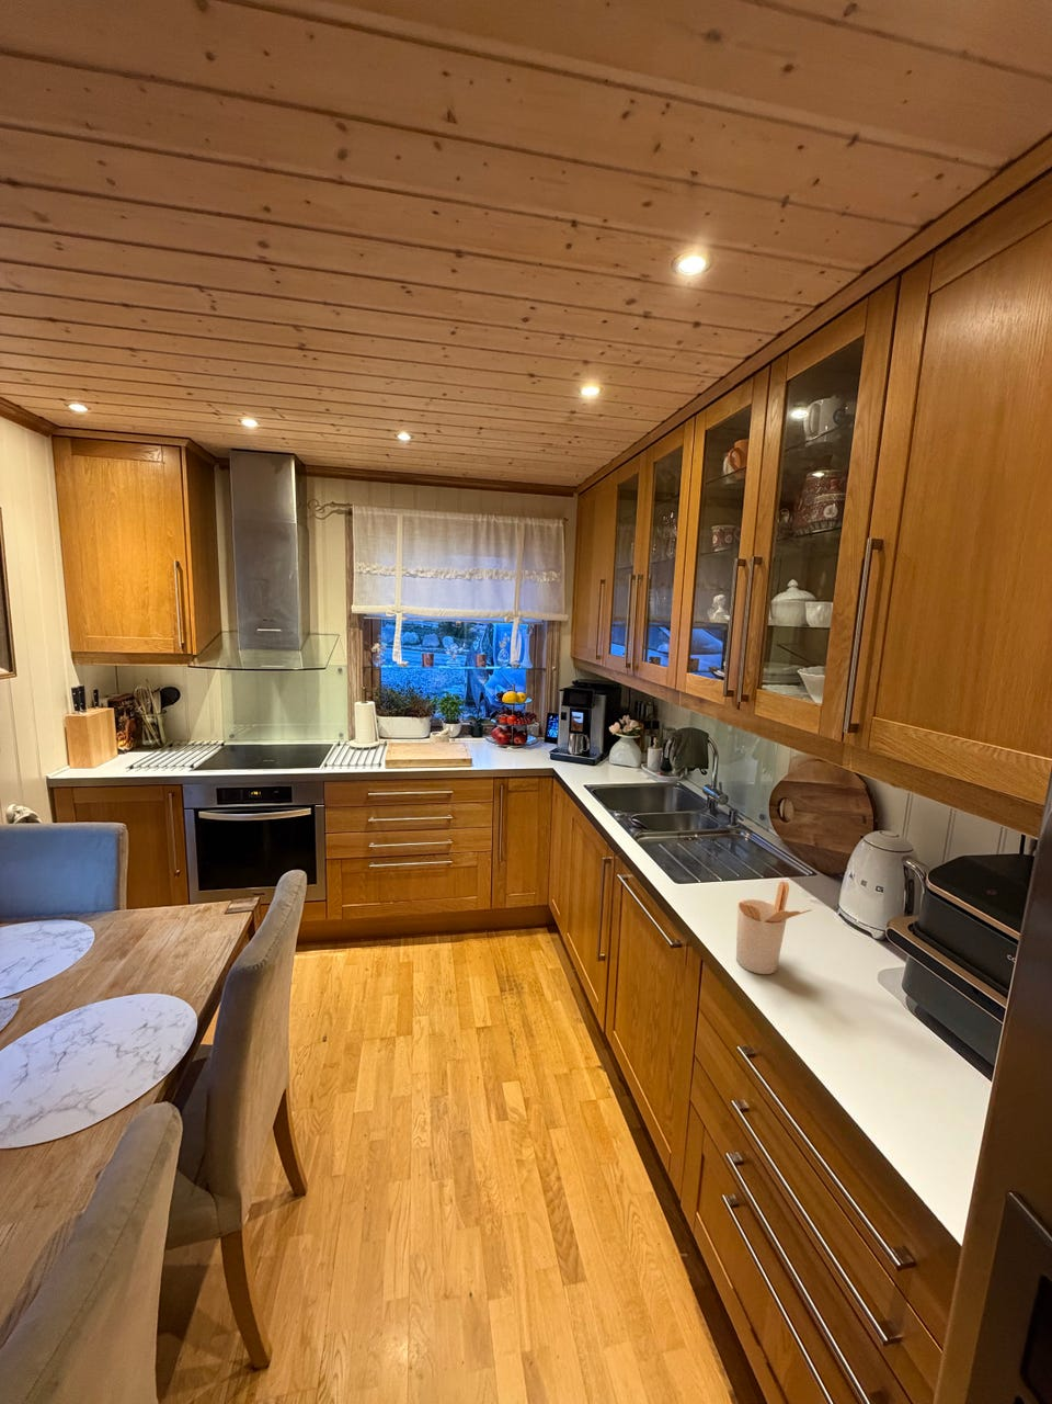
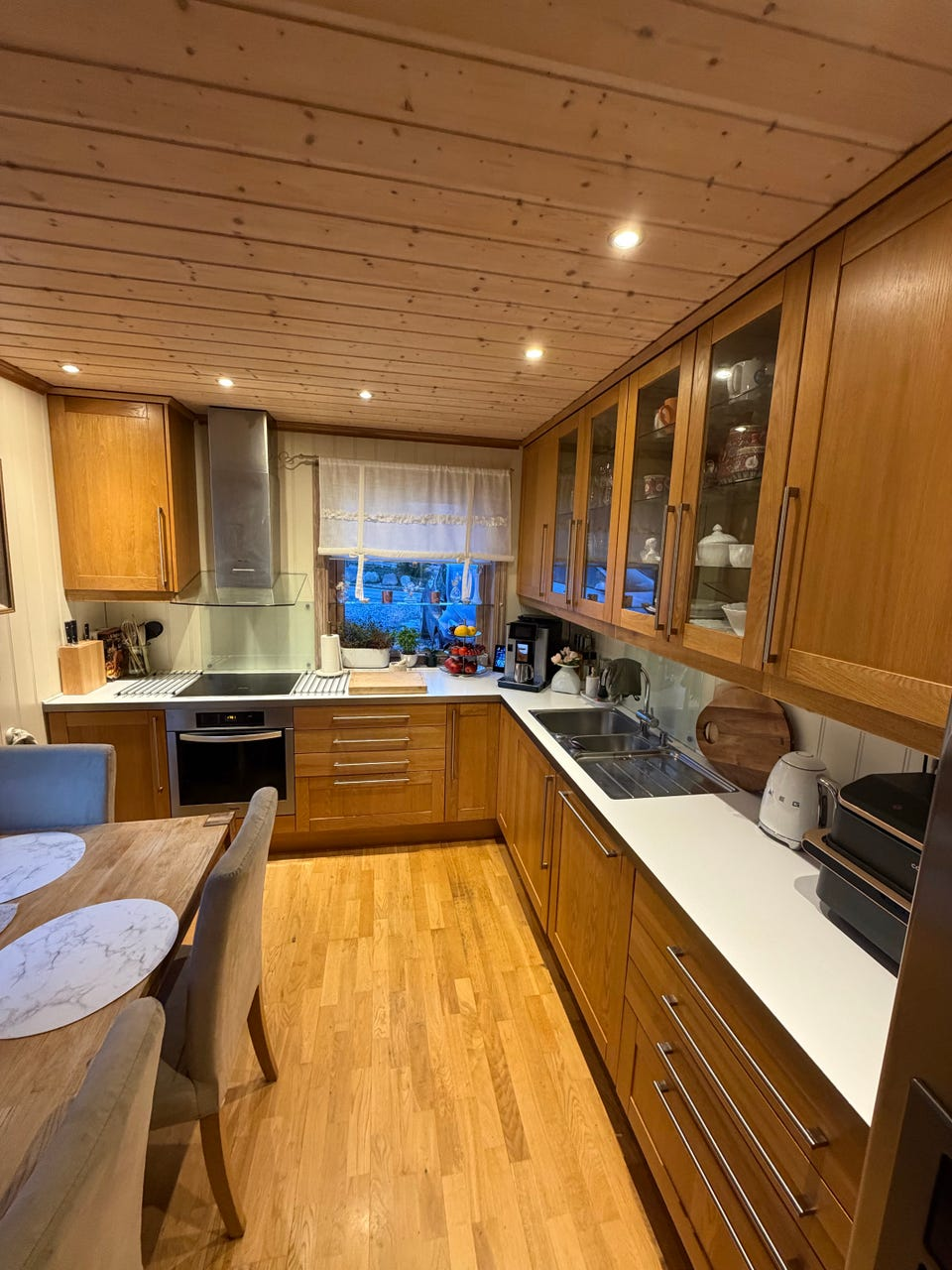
- utensil holder (769, 930)
